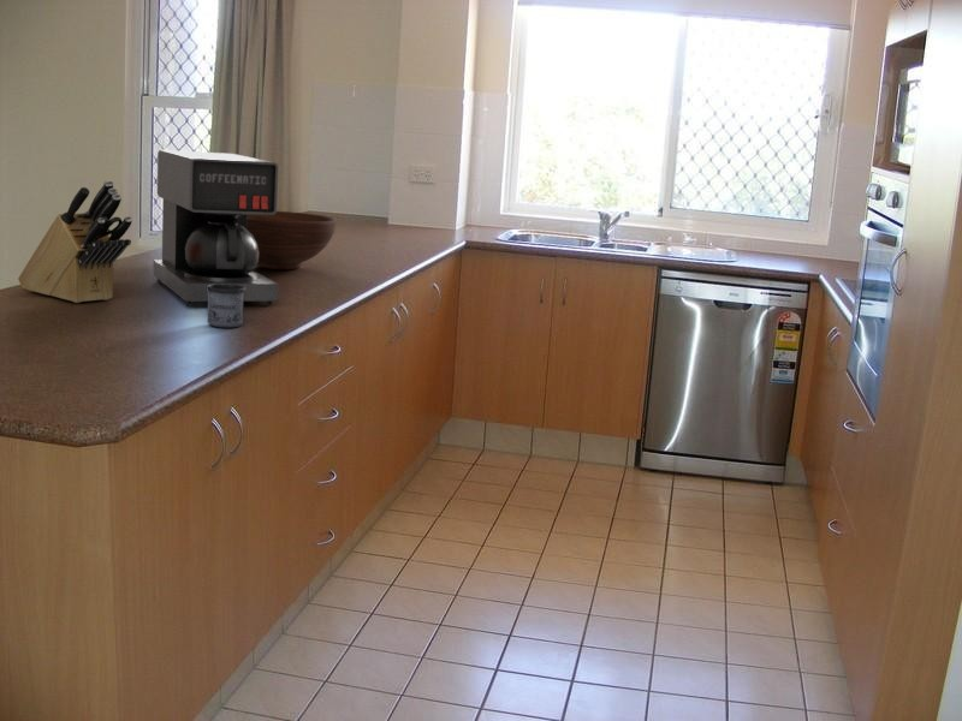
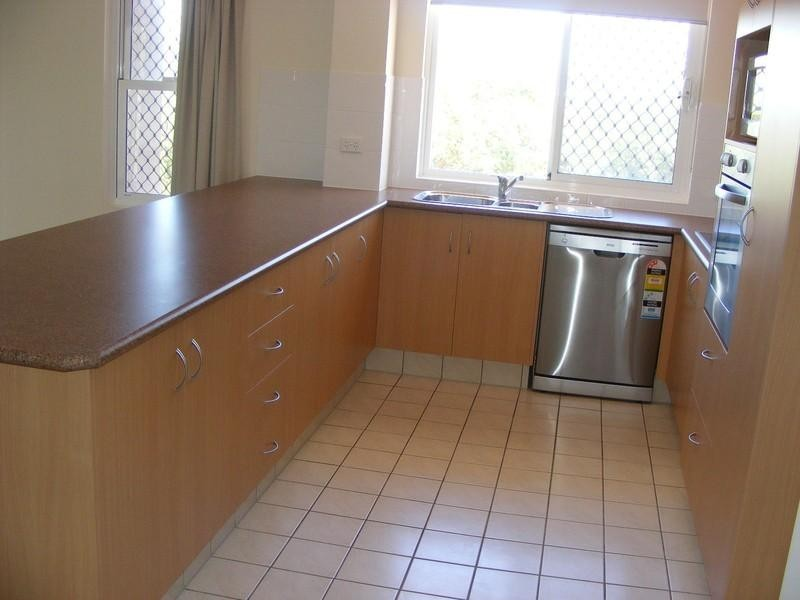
- mug (226, 304)
- knife block (75, 237)
- fruit bowl (279, 242)
- coffee maker (213, 225)
